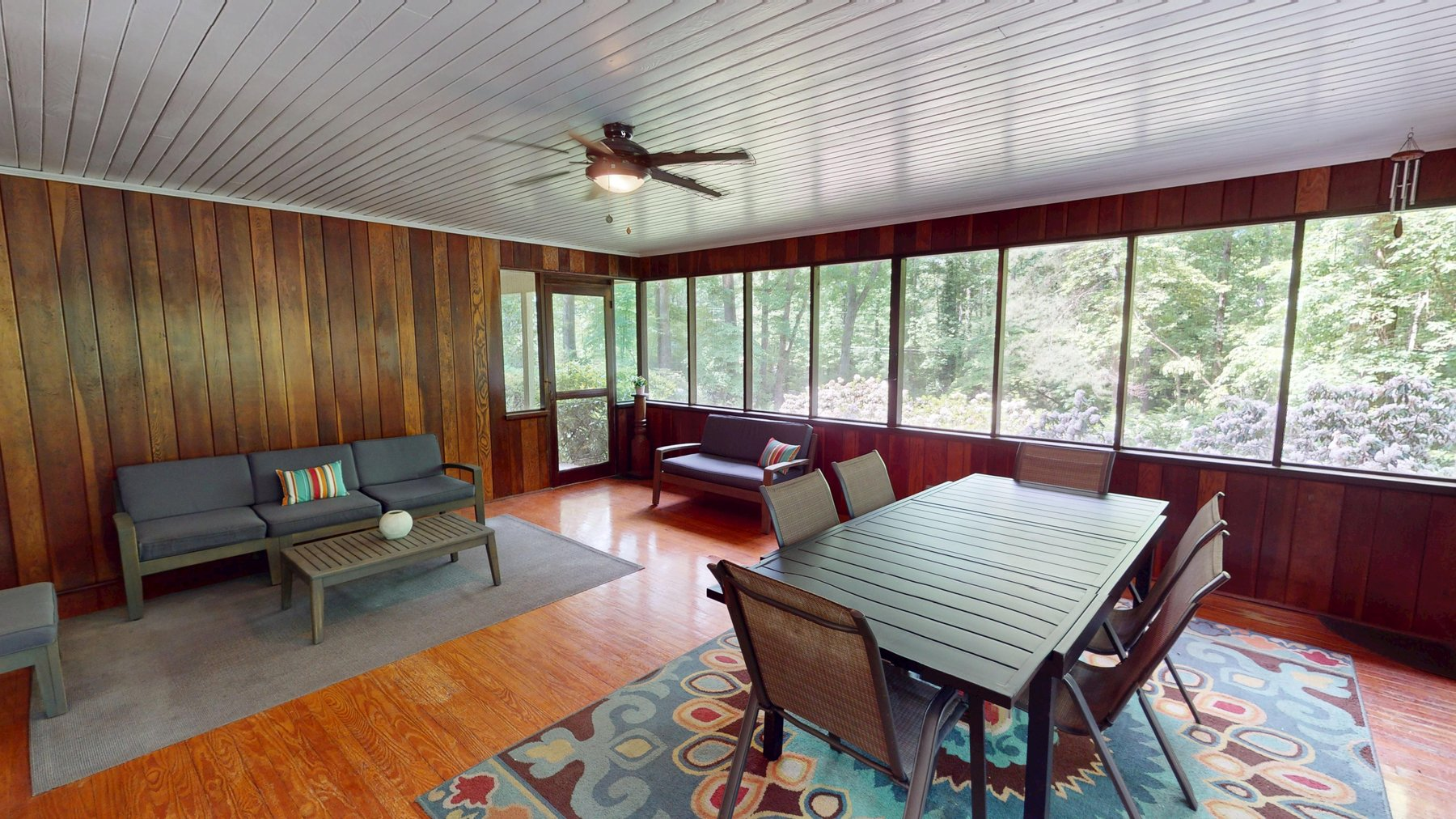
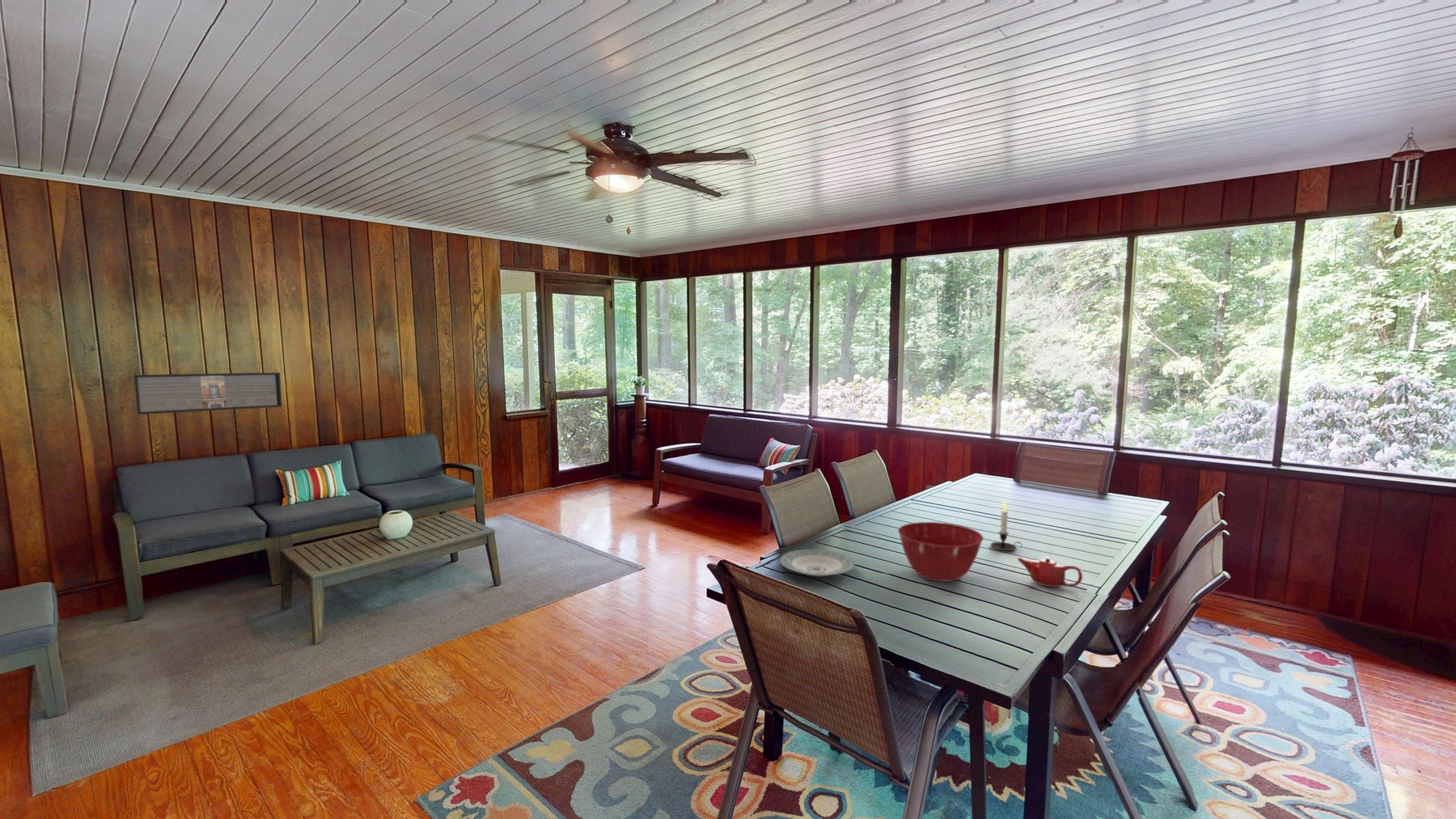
+ candle (1006, 524)
+ mixing bowl (938, 554)
+ teapot (1048, 571)
+ plate (816, 566)
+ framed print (213, 392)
